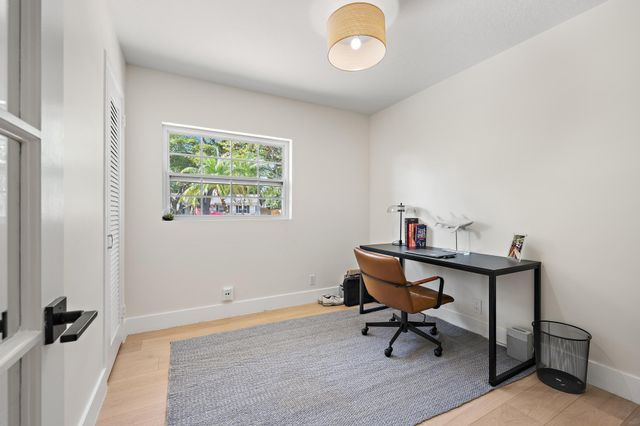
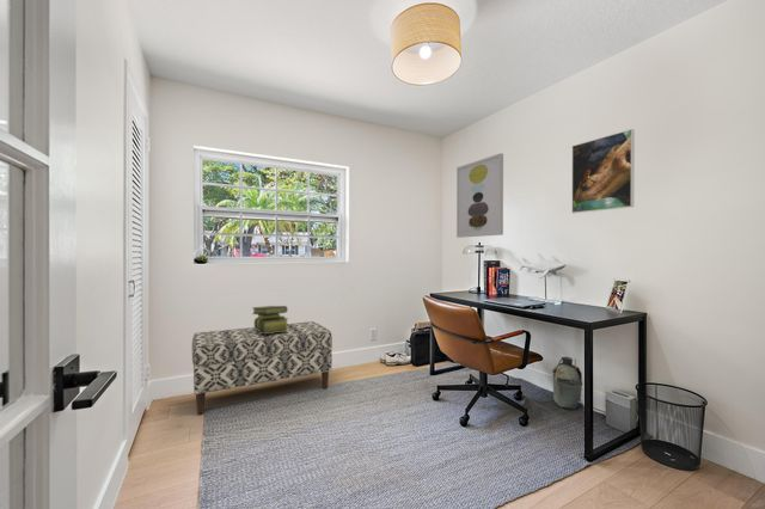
+ stack of books (269, 318)
+ bench (263, 361)
+ wall art (477, 198)
+ military canteen (565, 380)
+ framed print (600, 173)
